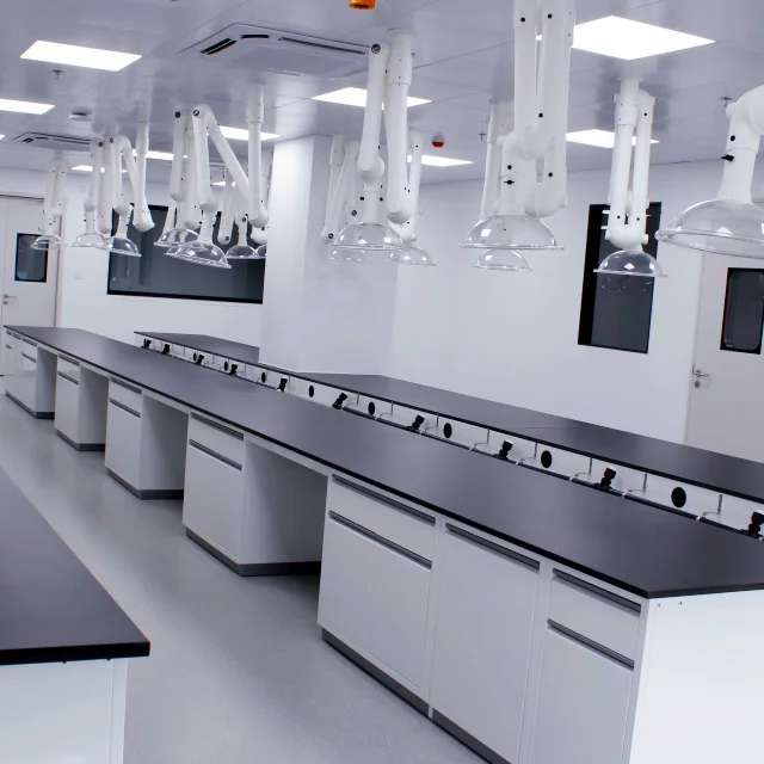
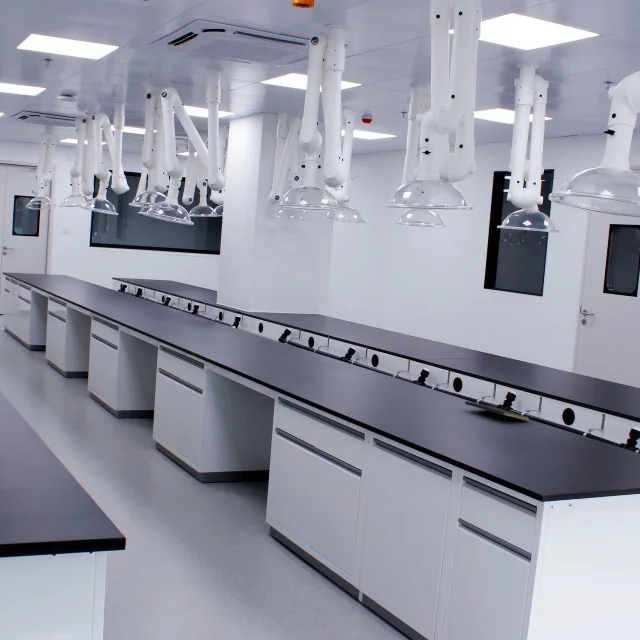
+ notepad (496, 410)
